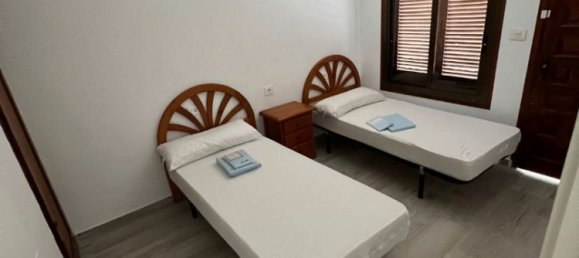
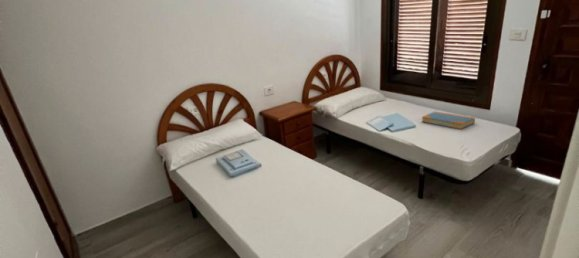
+ book (447, 119)
